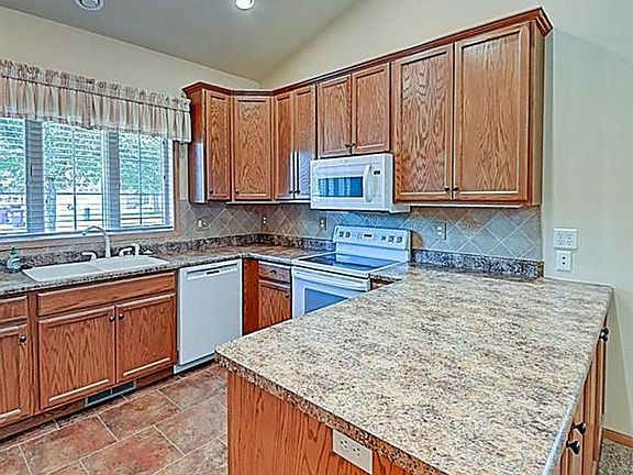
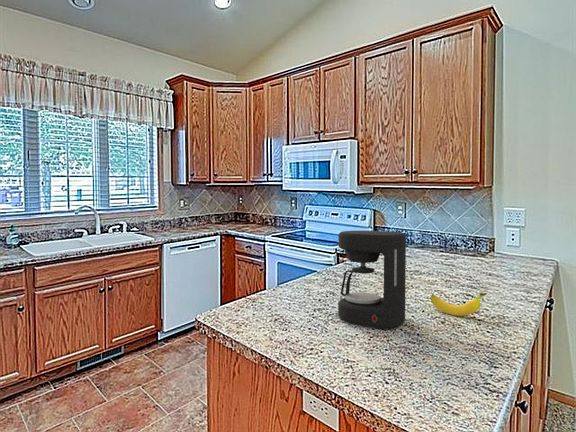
+ coffee maker (370, 272)
+ banana (457, 305)
